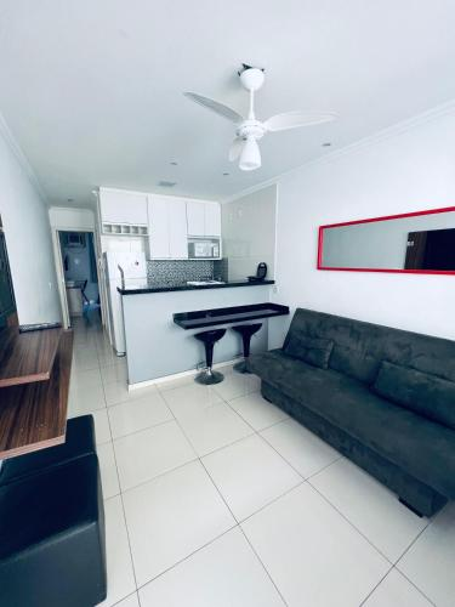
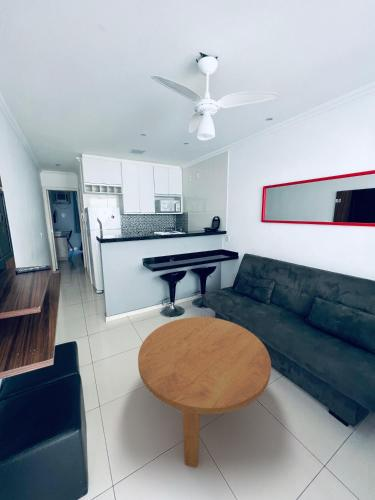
+ coffee table (202, 373)
